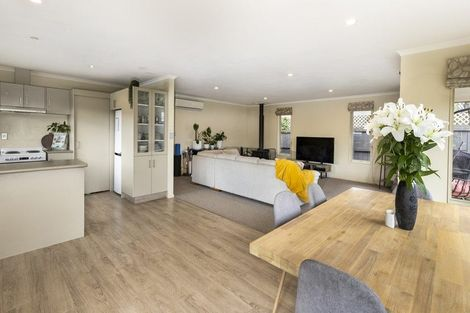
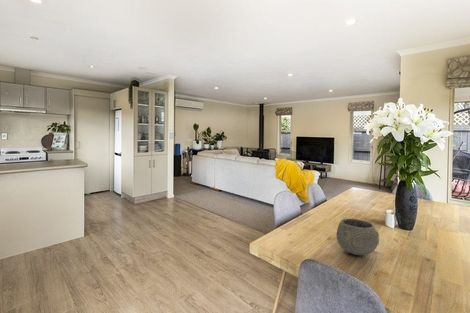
+ bowl (356, 238)
